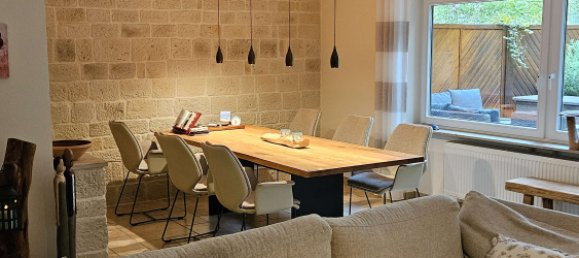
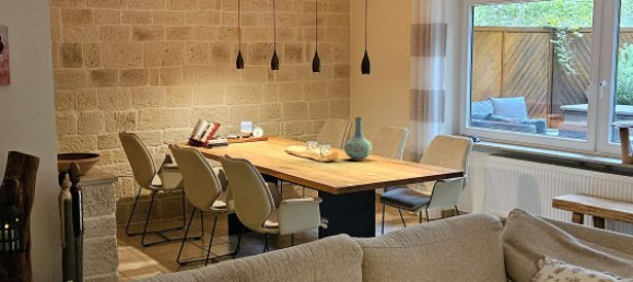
+ vase (357, 138)
